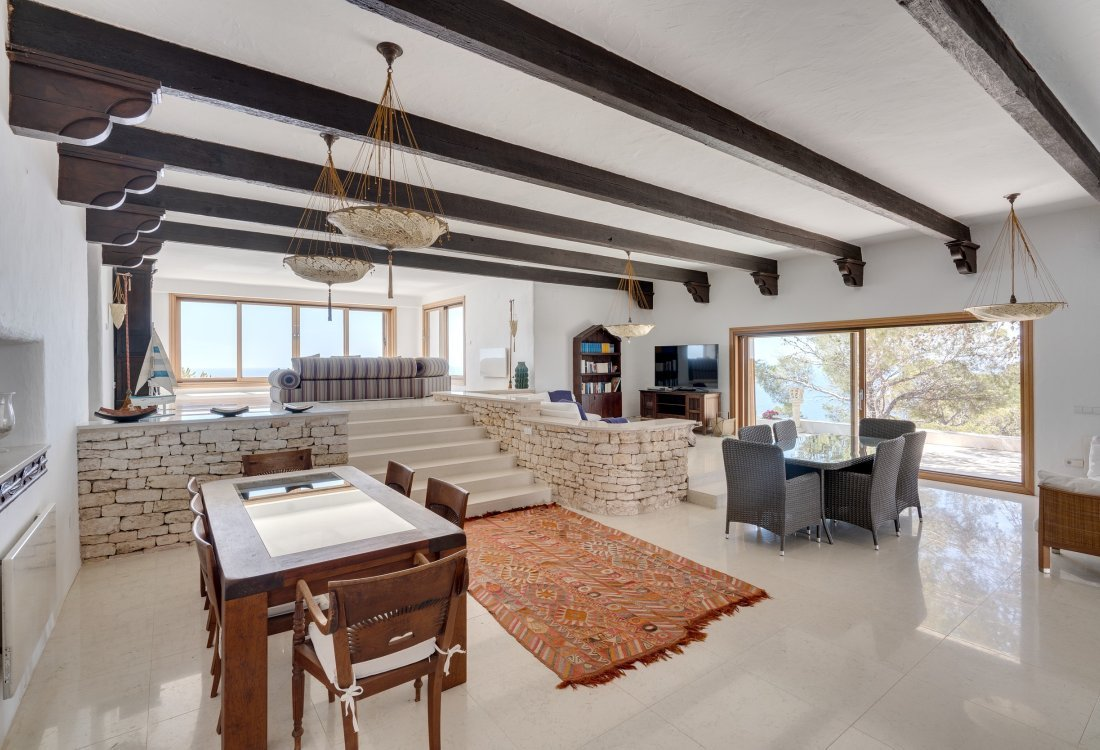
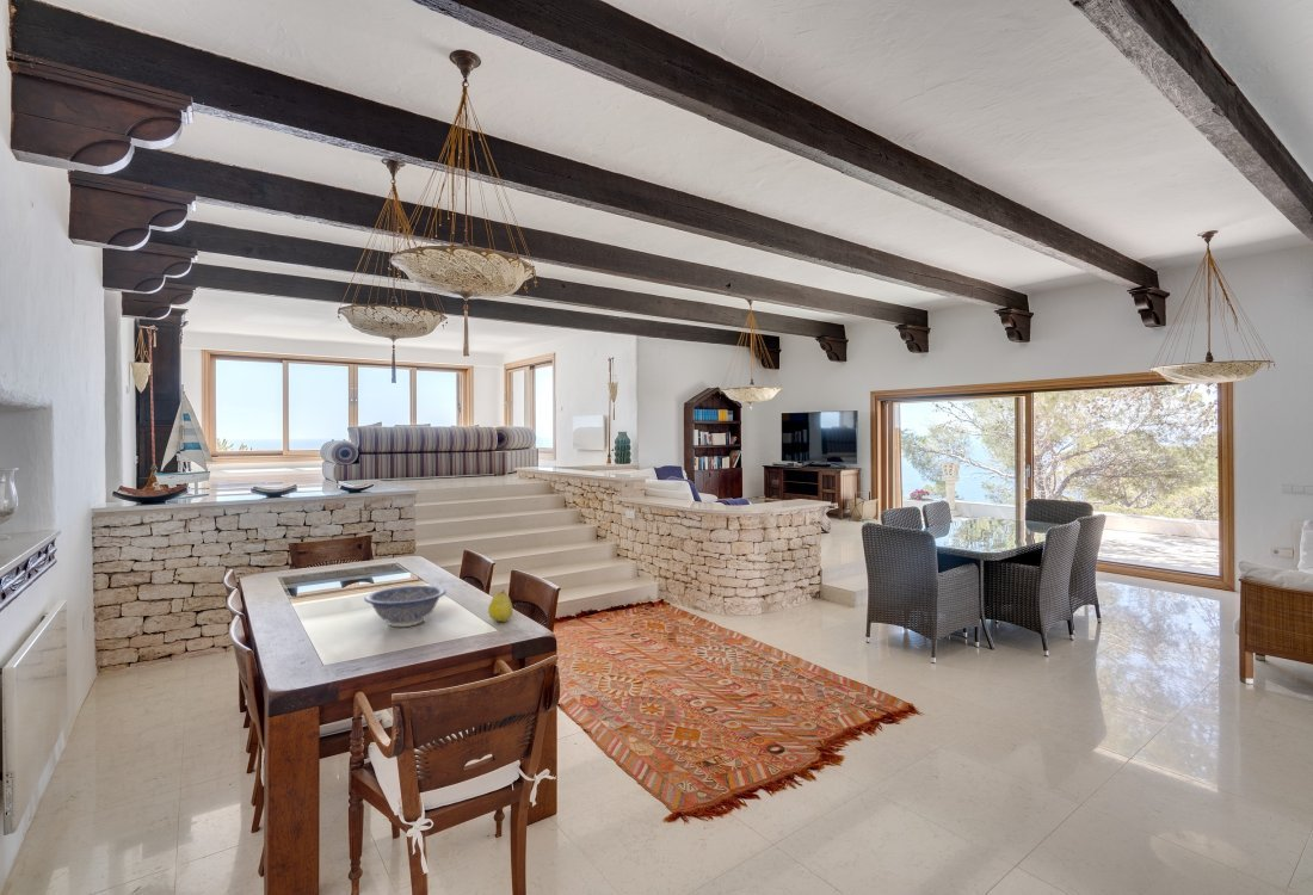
+ fruit (500, 605)
+ decorative bowl (406, 607)
